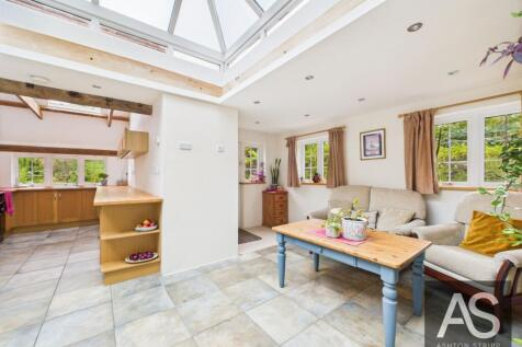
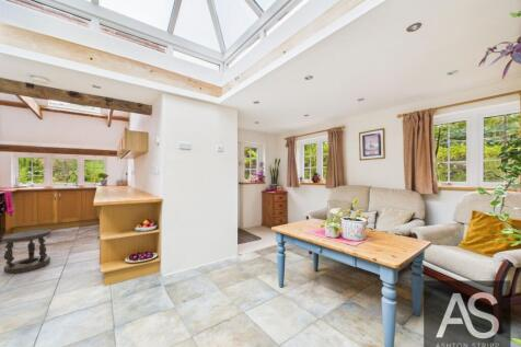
+ stool (28, 250)
